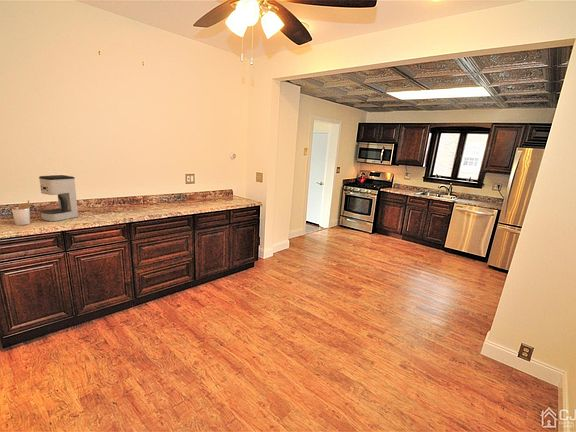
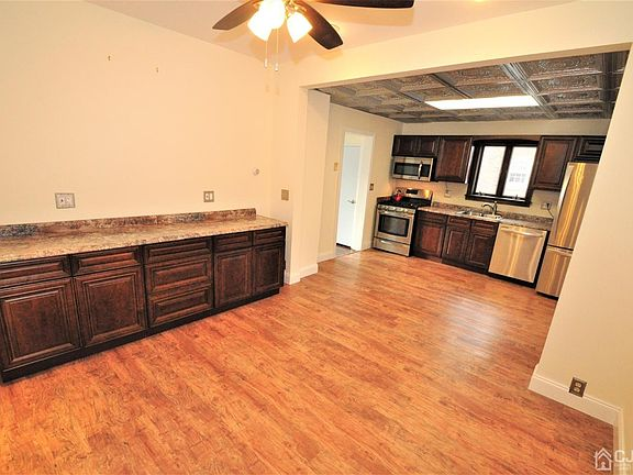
- utensil holder (22, 212)
- coffee maker (58, 198)
